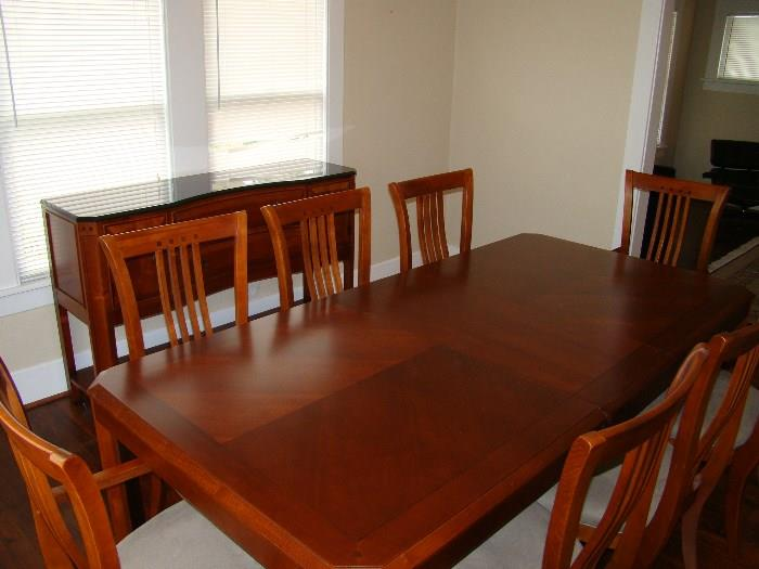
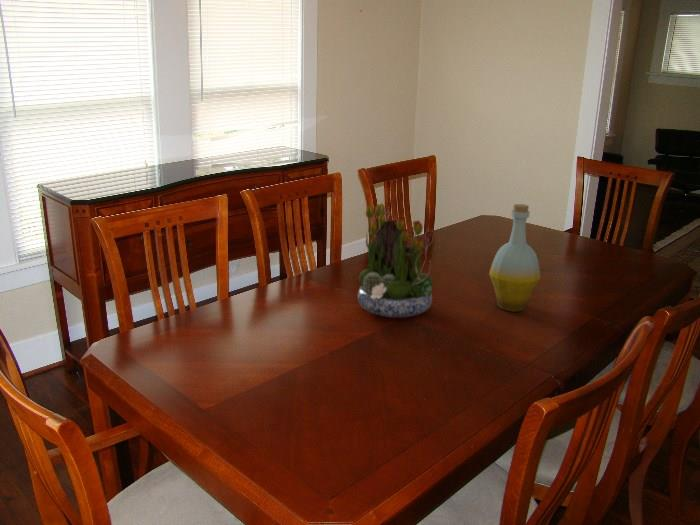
+ flower arrangement (397, 261)
+ bottle (516, 257)
